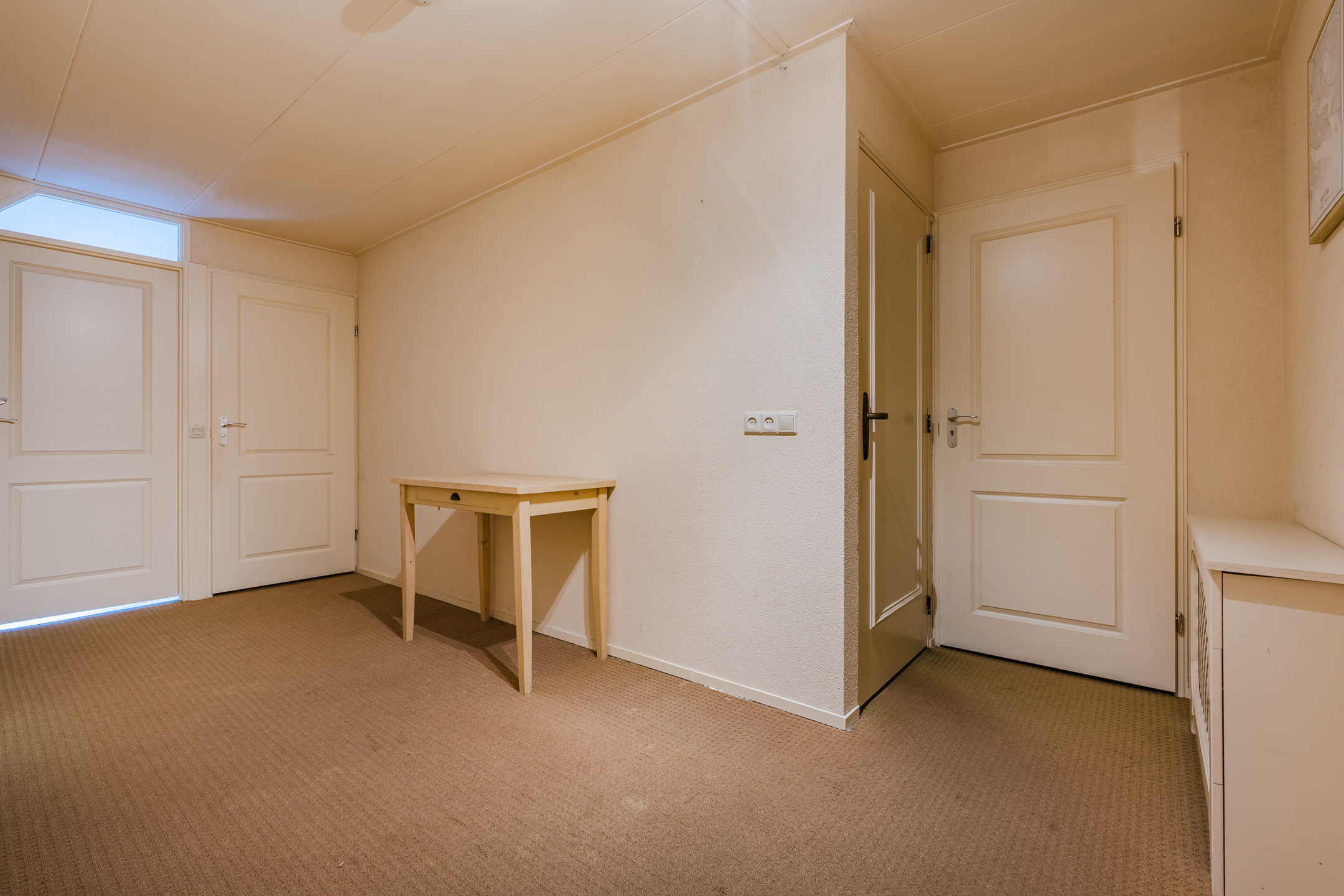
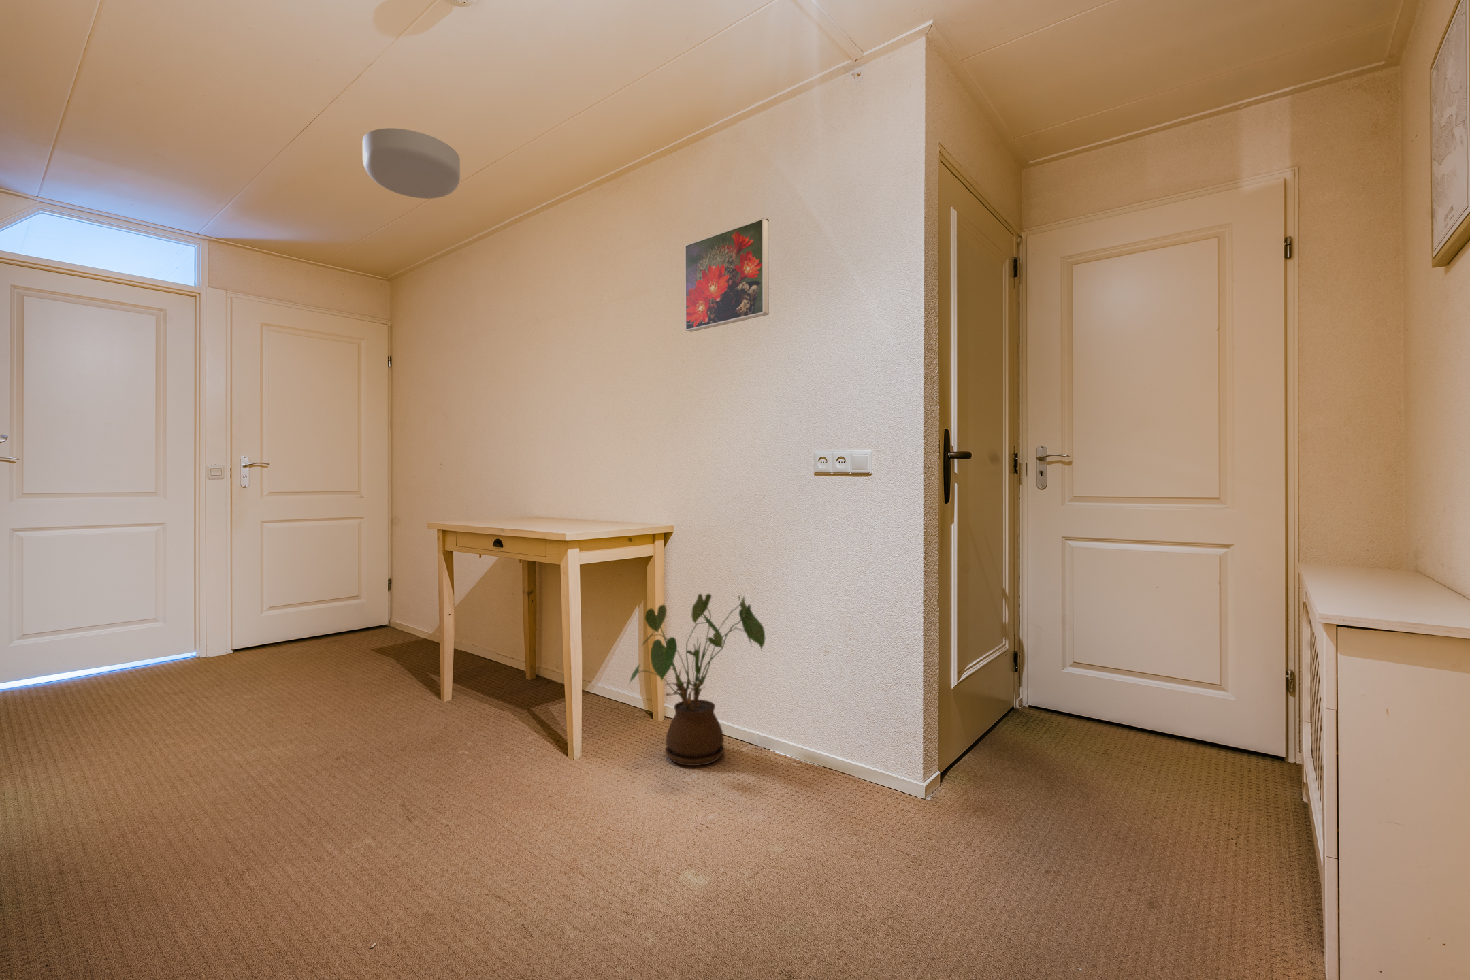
+ ceiling light (412, 168)
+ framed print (725, 278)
+ house plant (696, 678)
